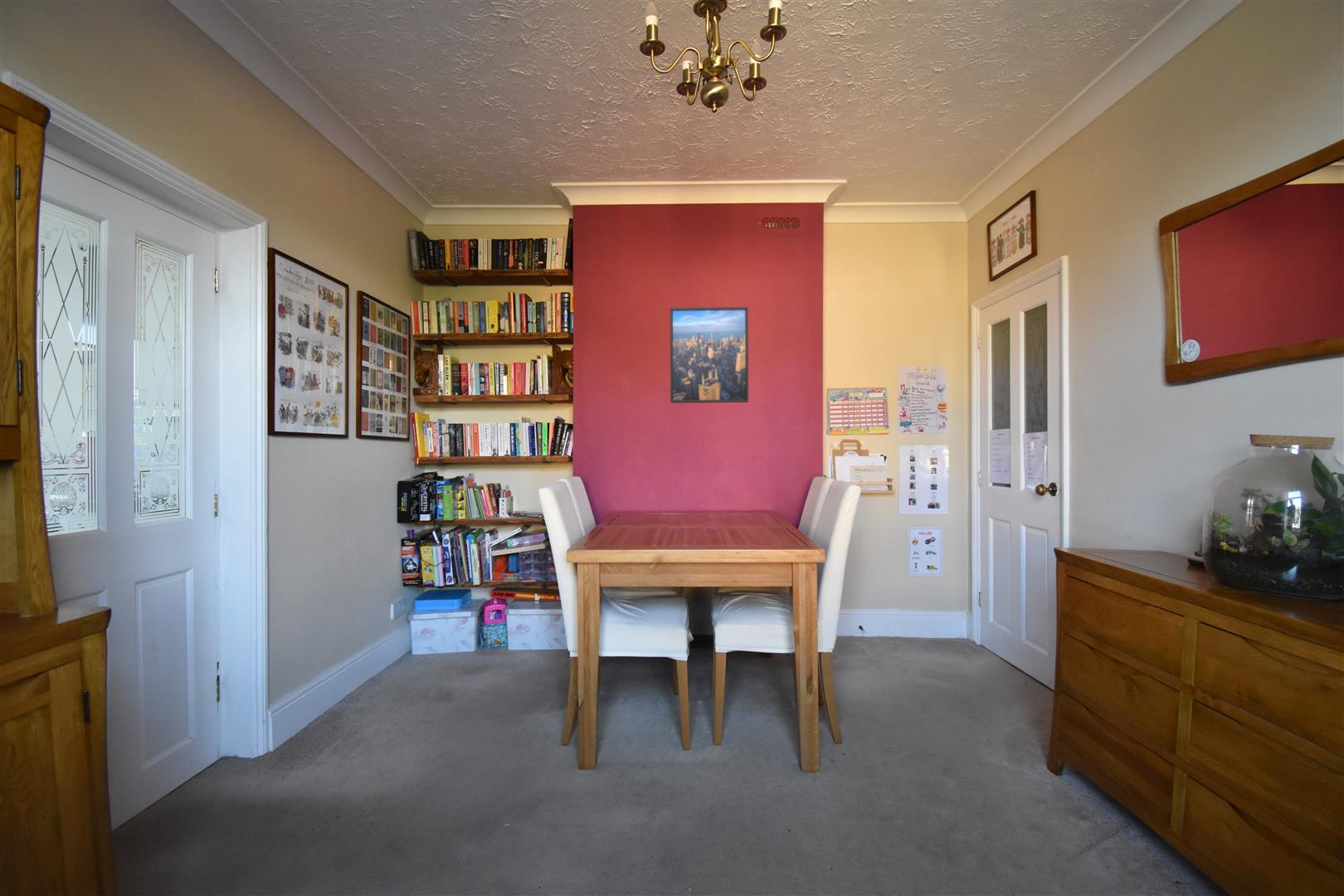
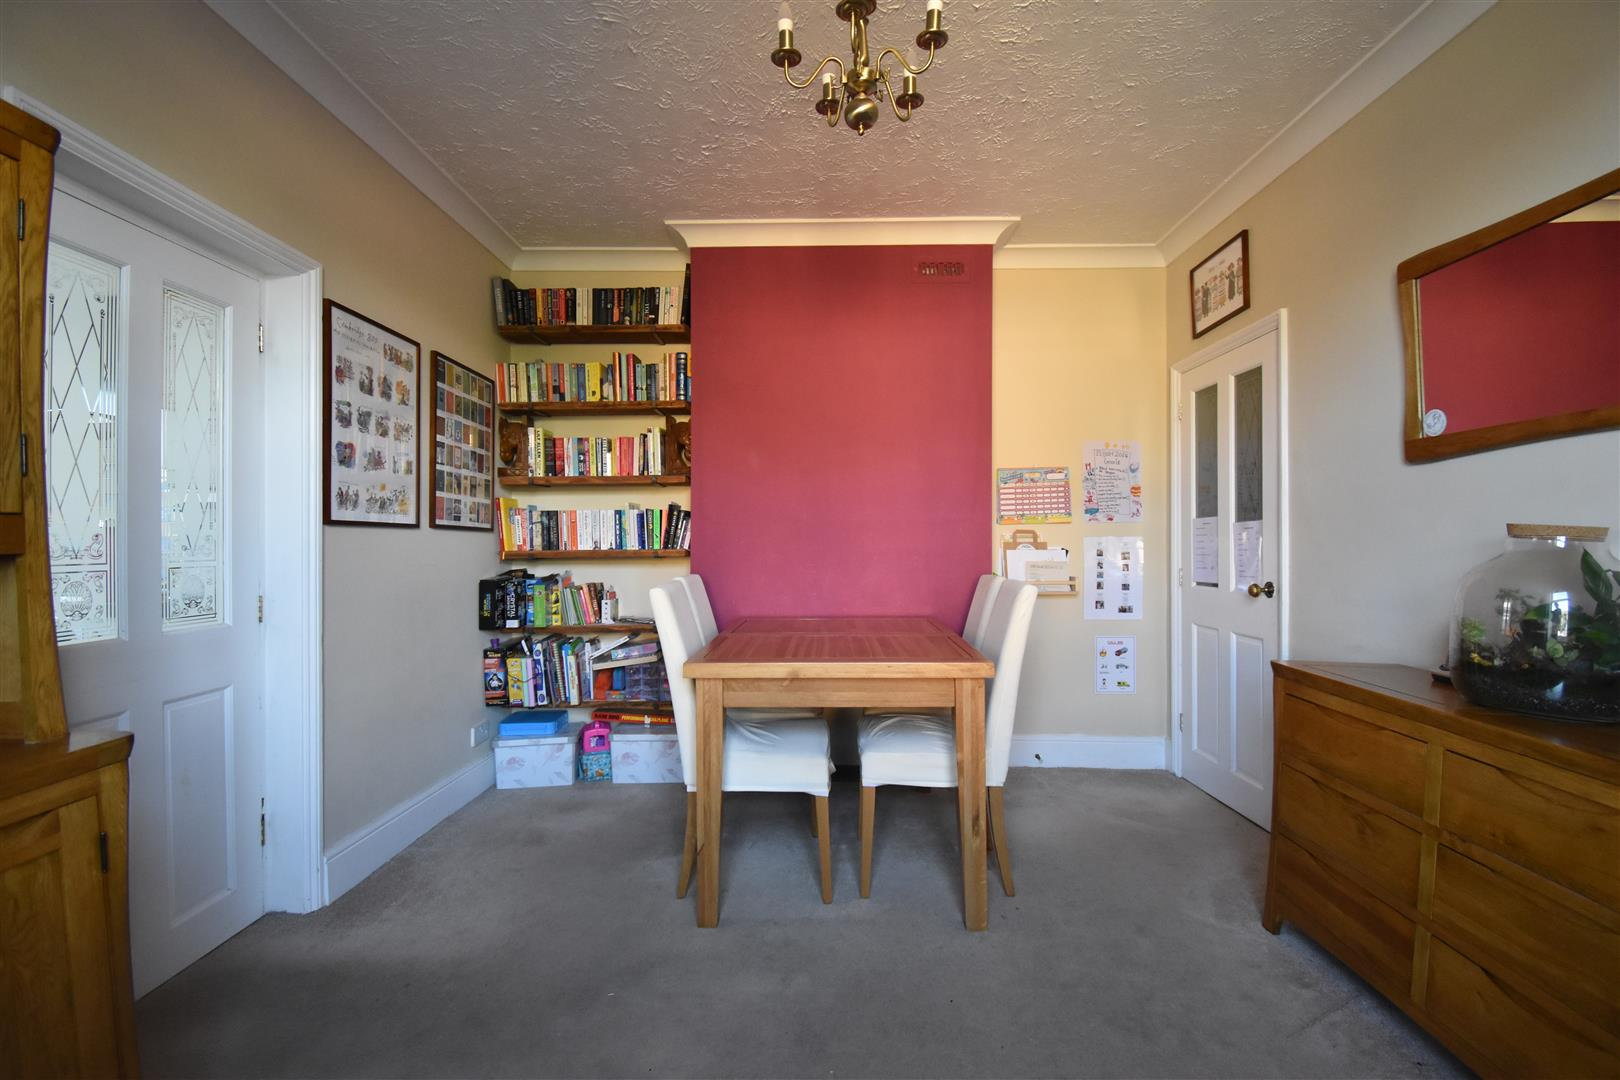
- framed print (709, 355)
